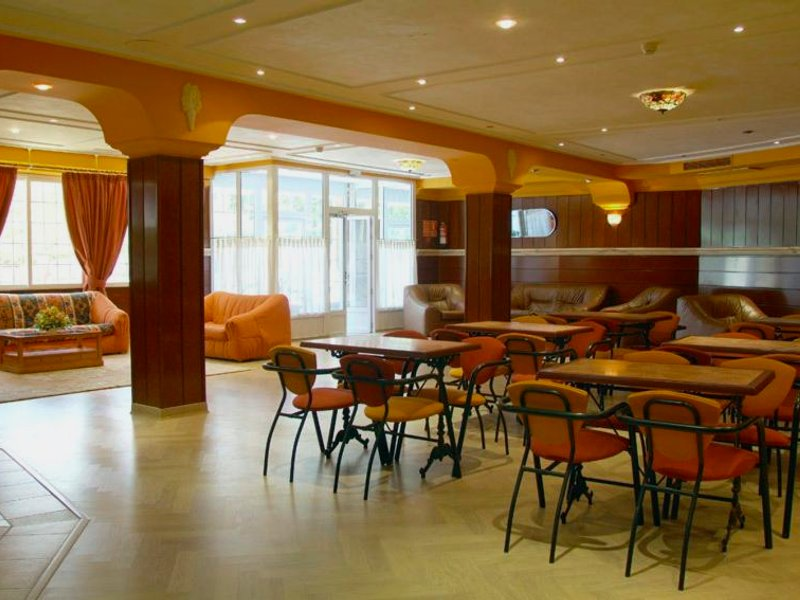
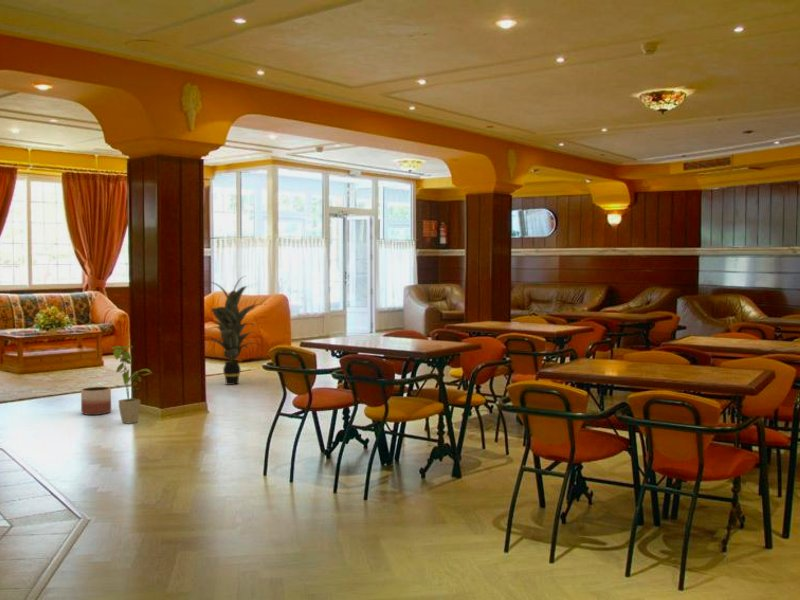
+ planter (96, 400)
+ house plant (127, 384)
+ indoor plant (234, 330)
